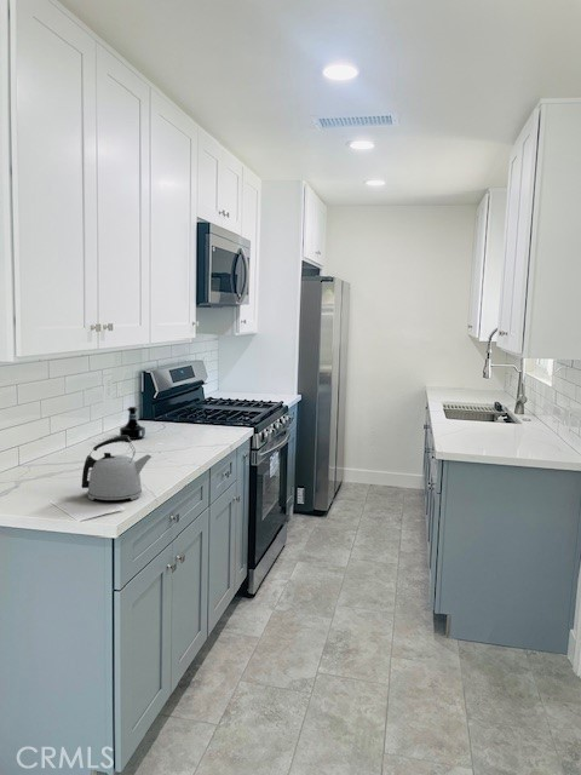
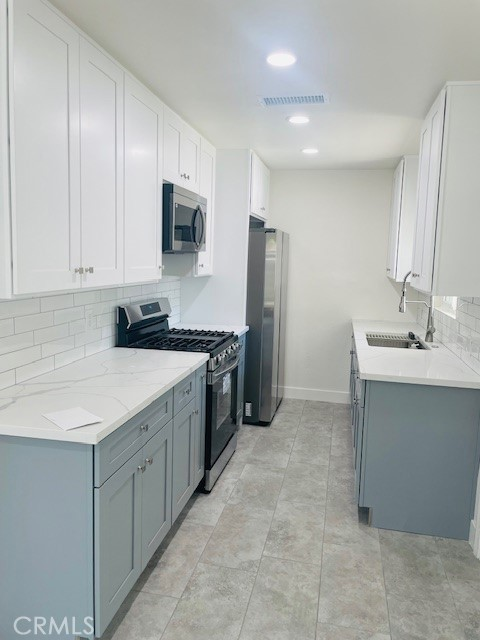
- tequila bottle (132, 421)
- kettle (116, 465)
